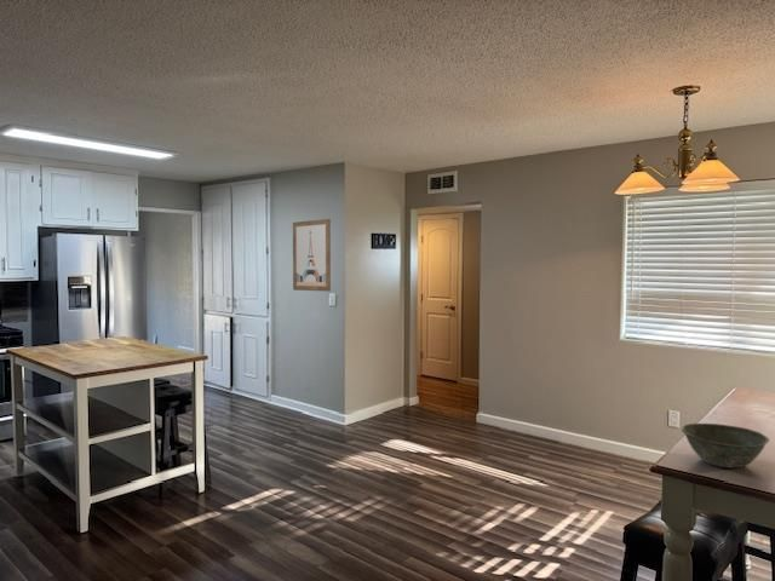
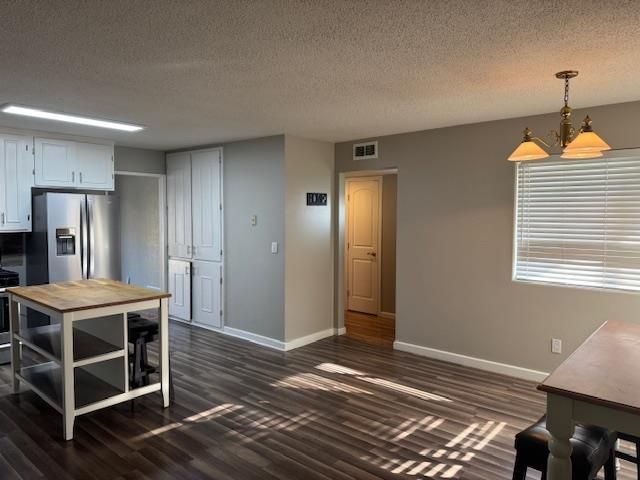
- wall art (310, 255)
- bowl (723, 447)
